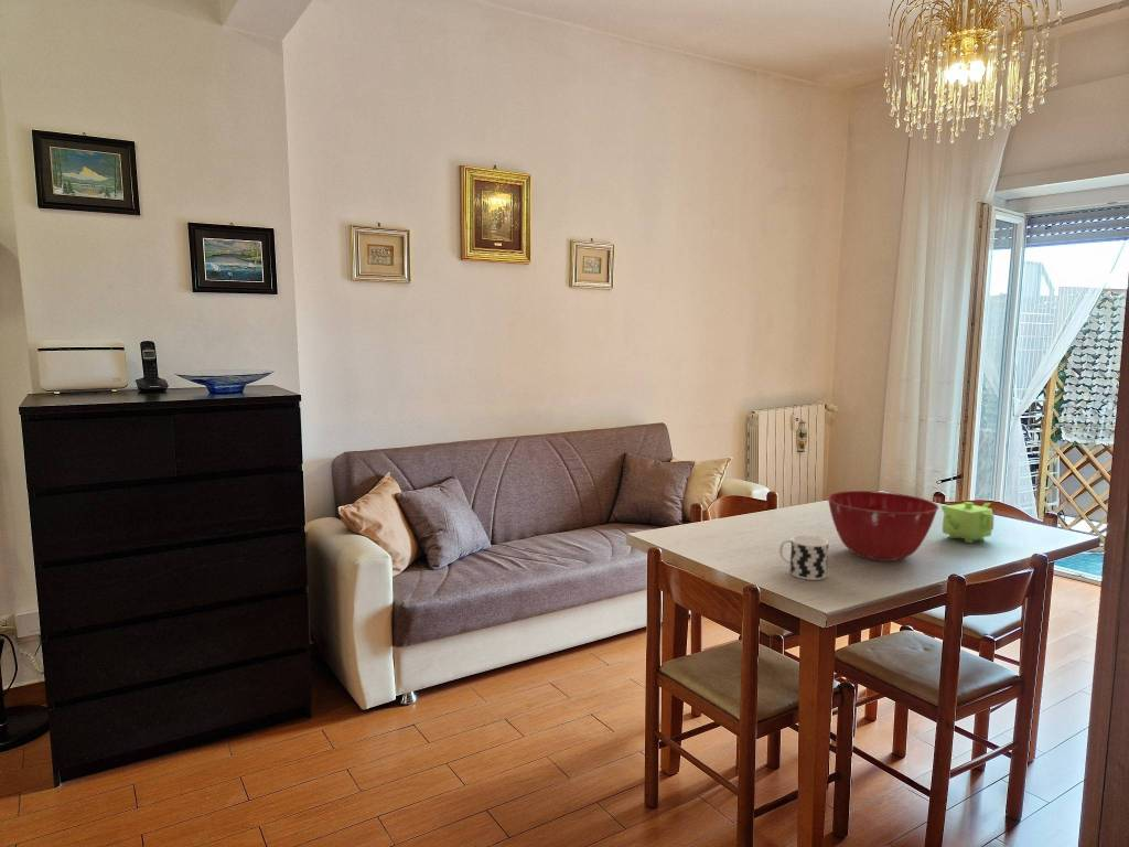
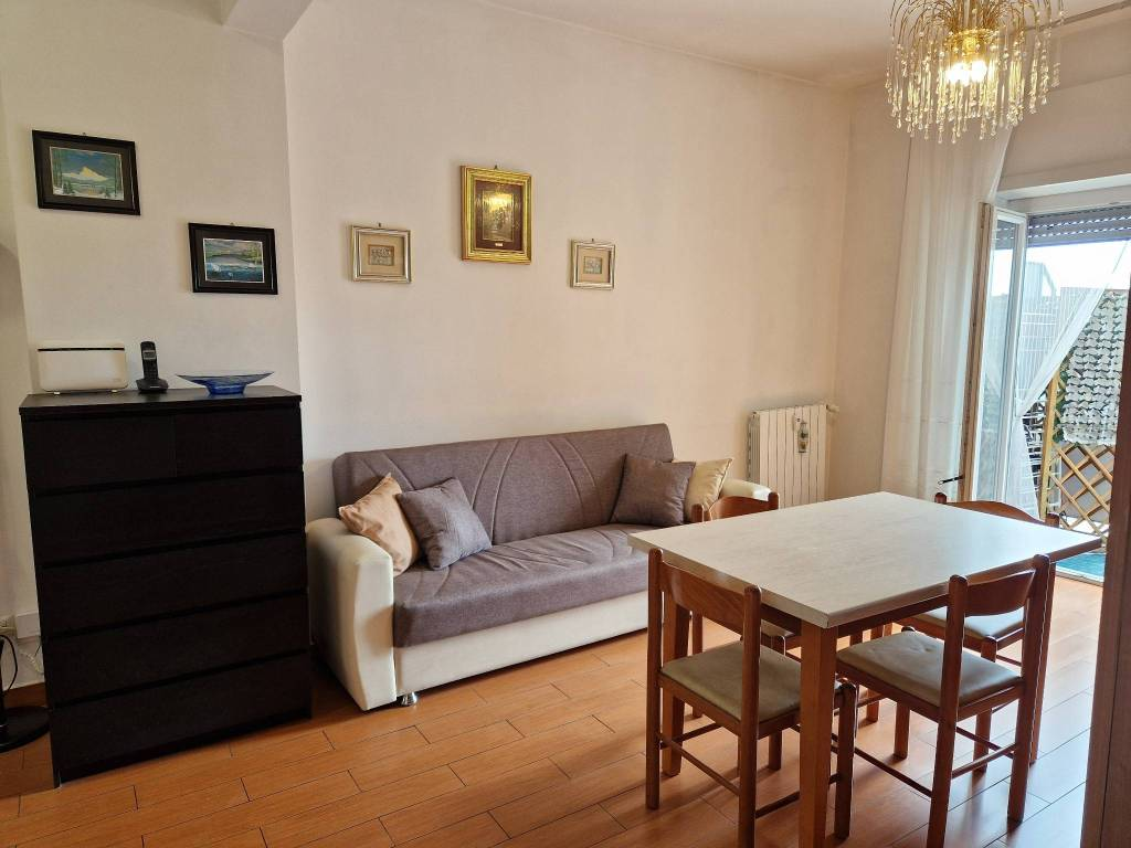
- mixing bowl (880, 527)
- teapot (966, 519)
- cup (803, 556)
